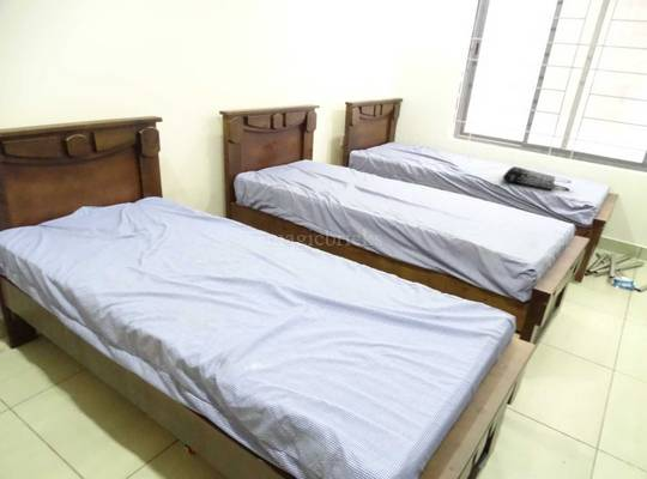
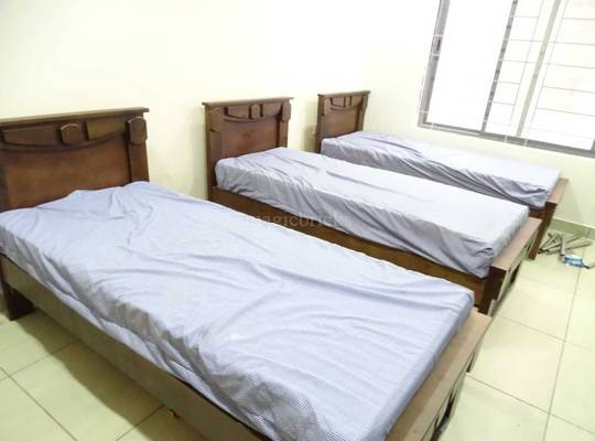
- tote bag (537, 177)
